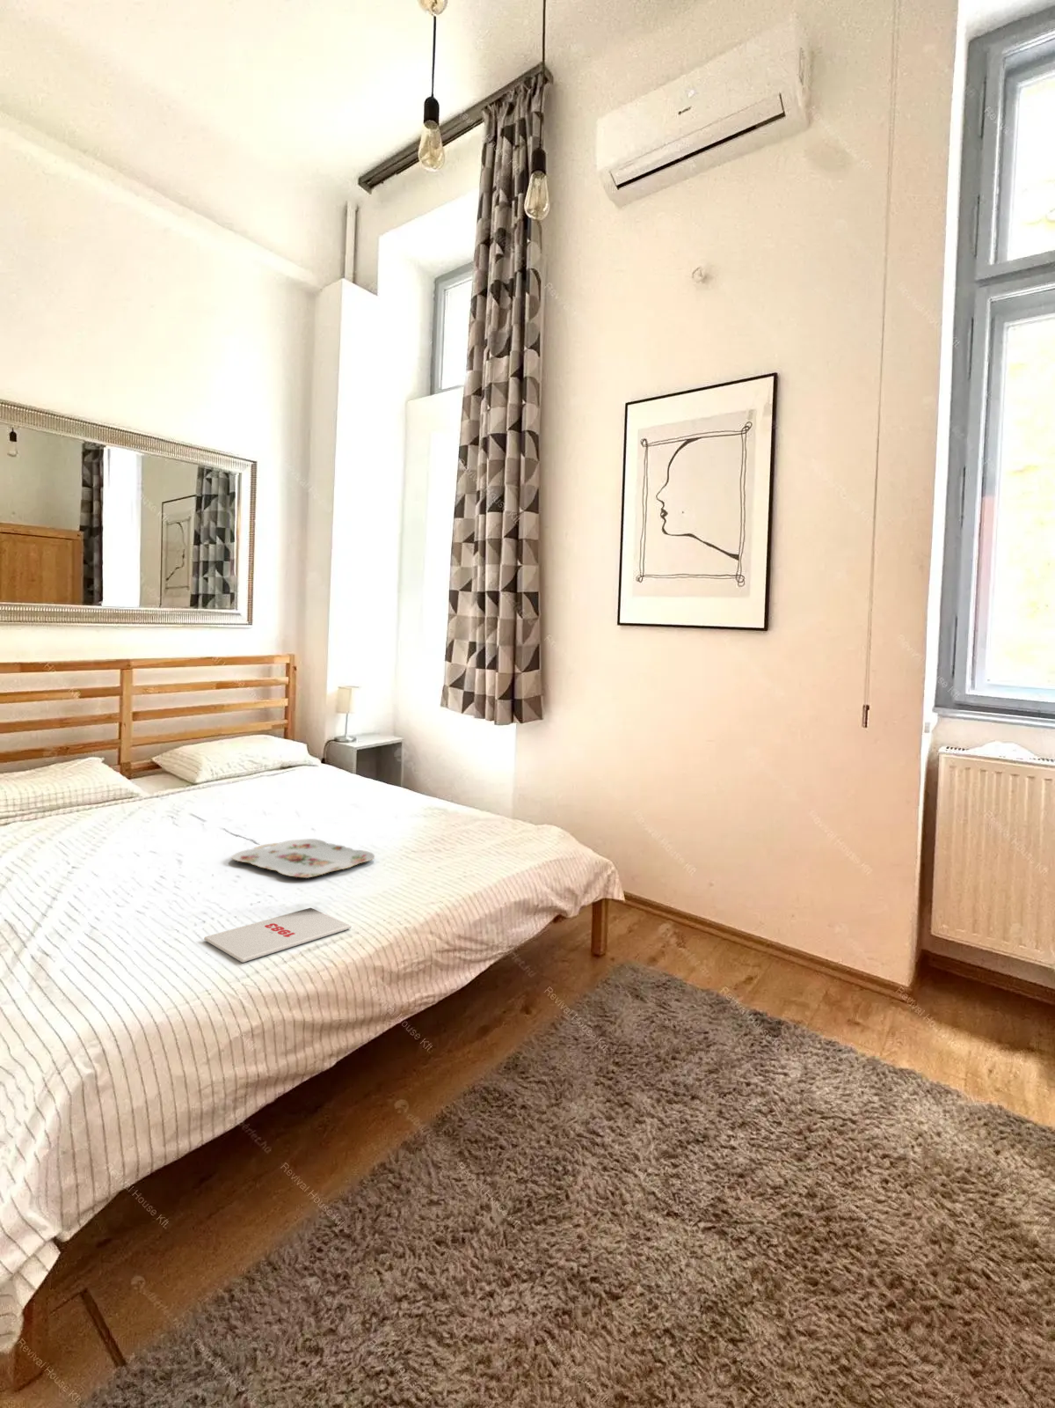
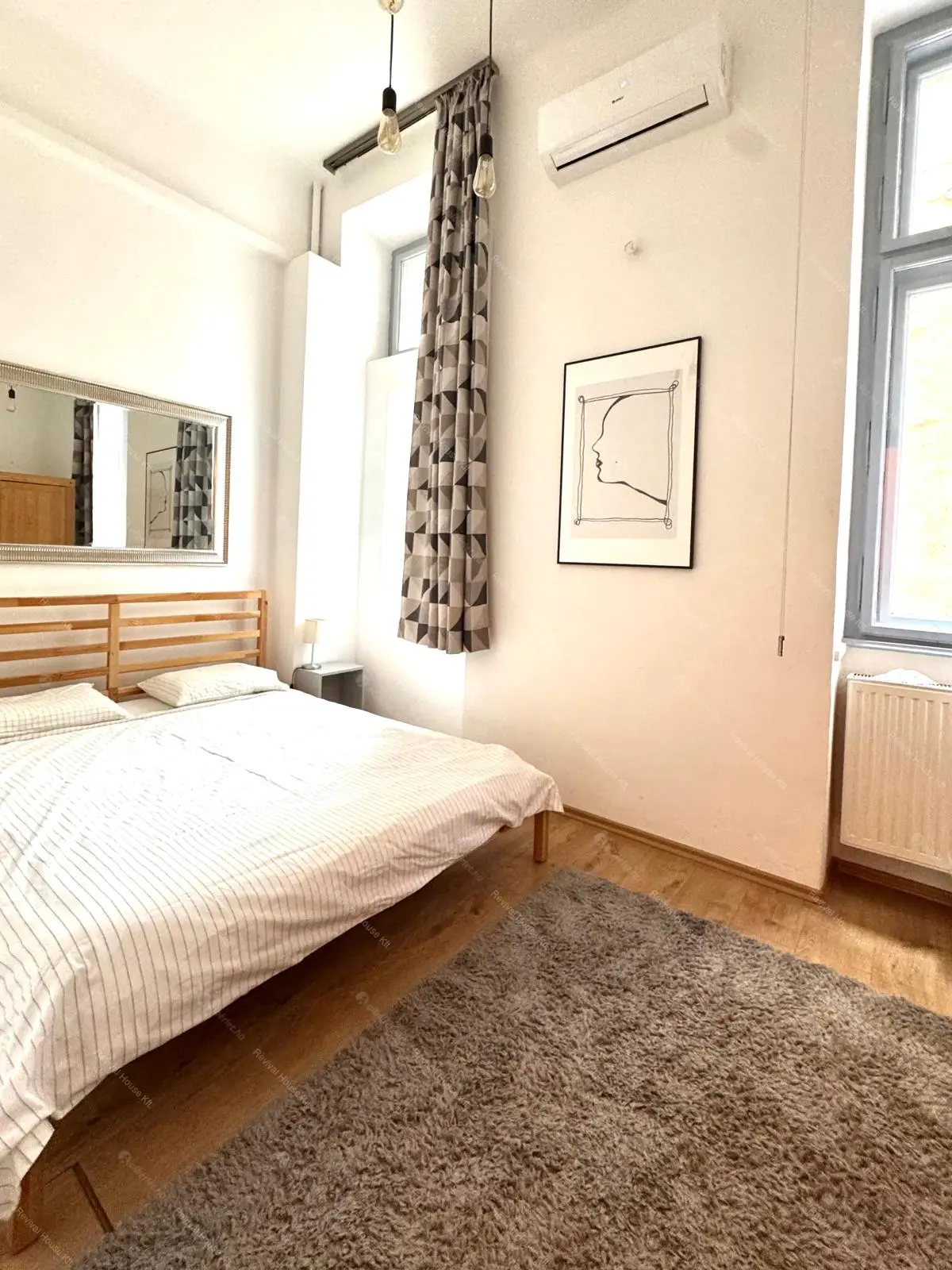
- serving tray (304, 857)
- magazine (279, 932)
